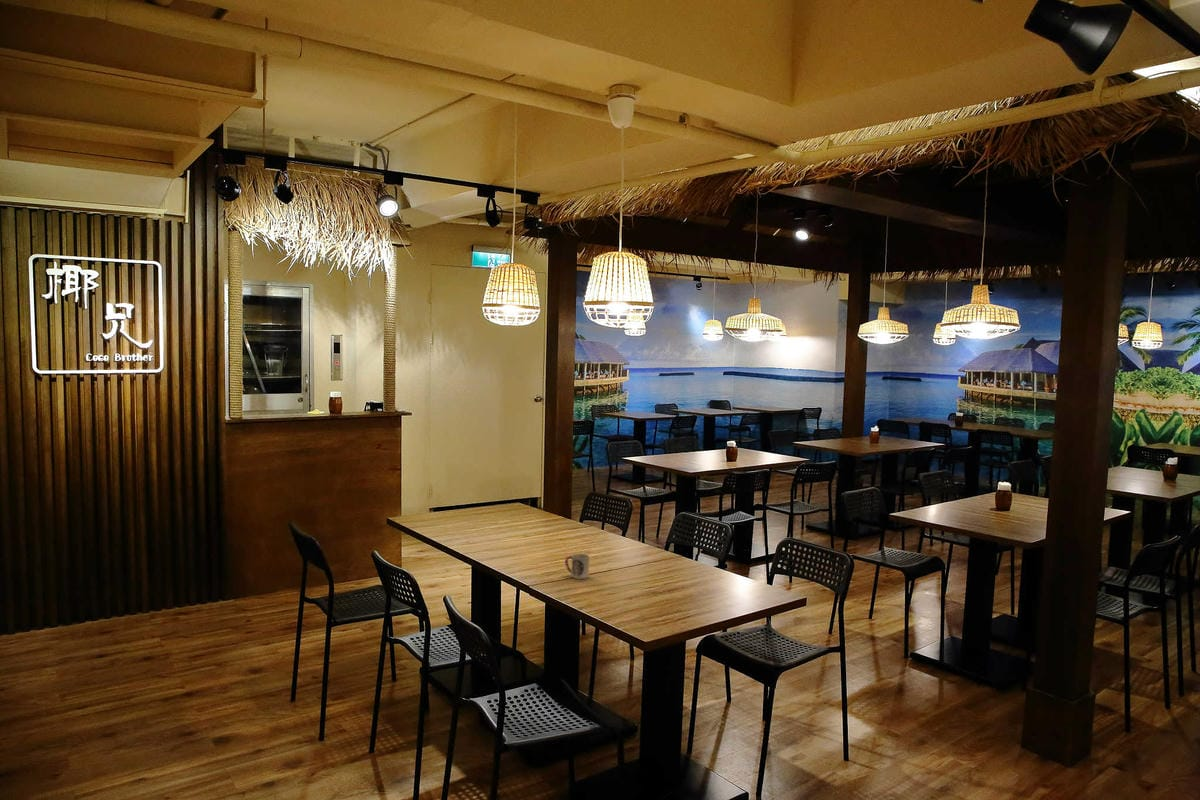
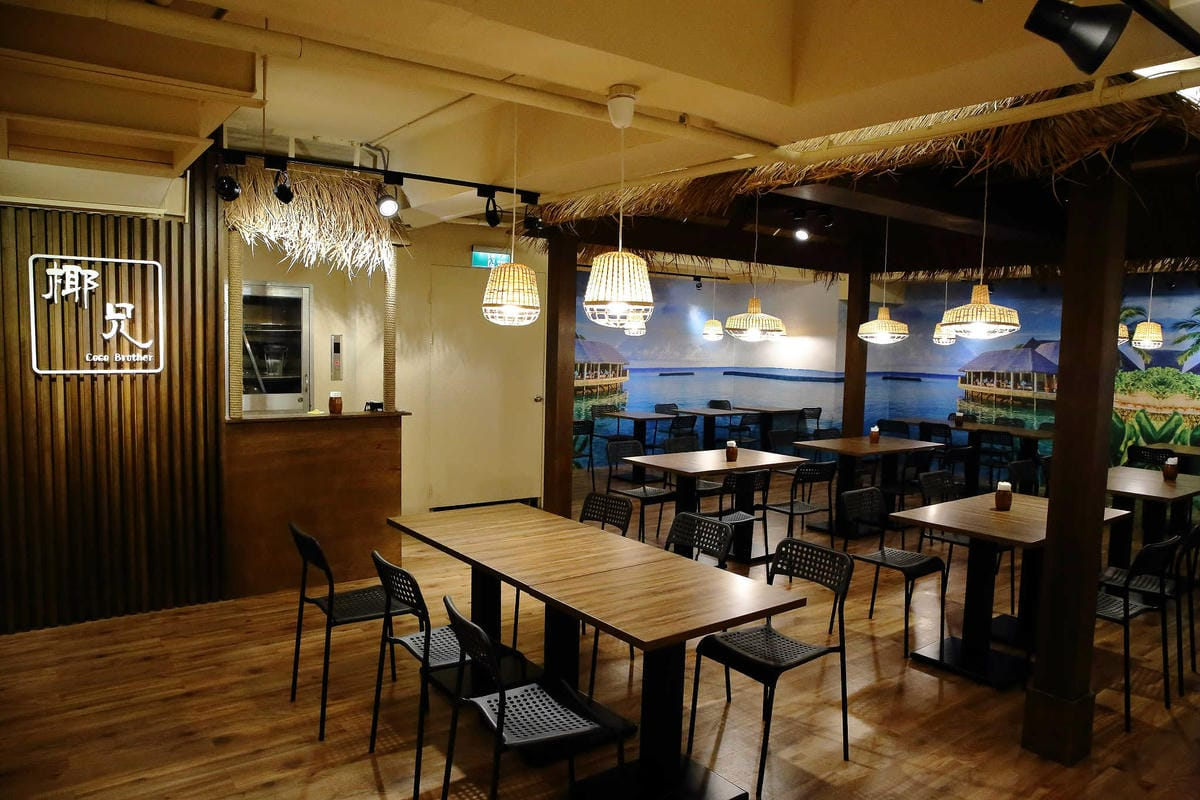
- cup (576, 565)
